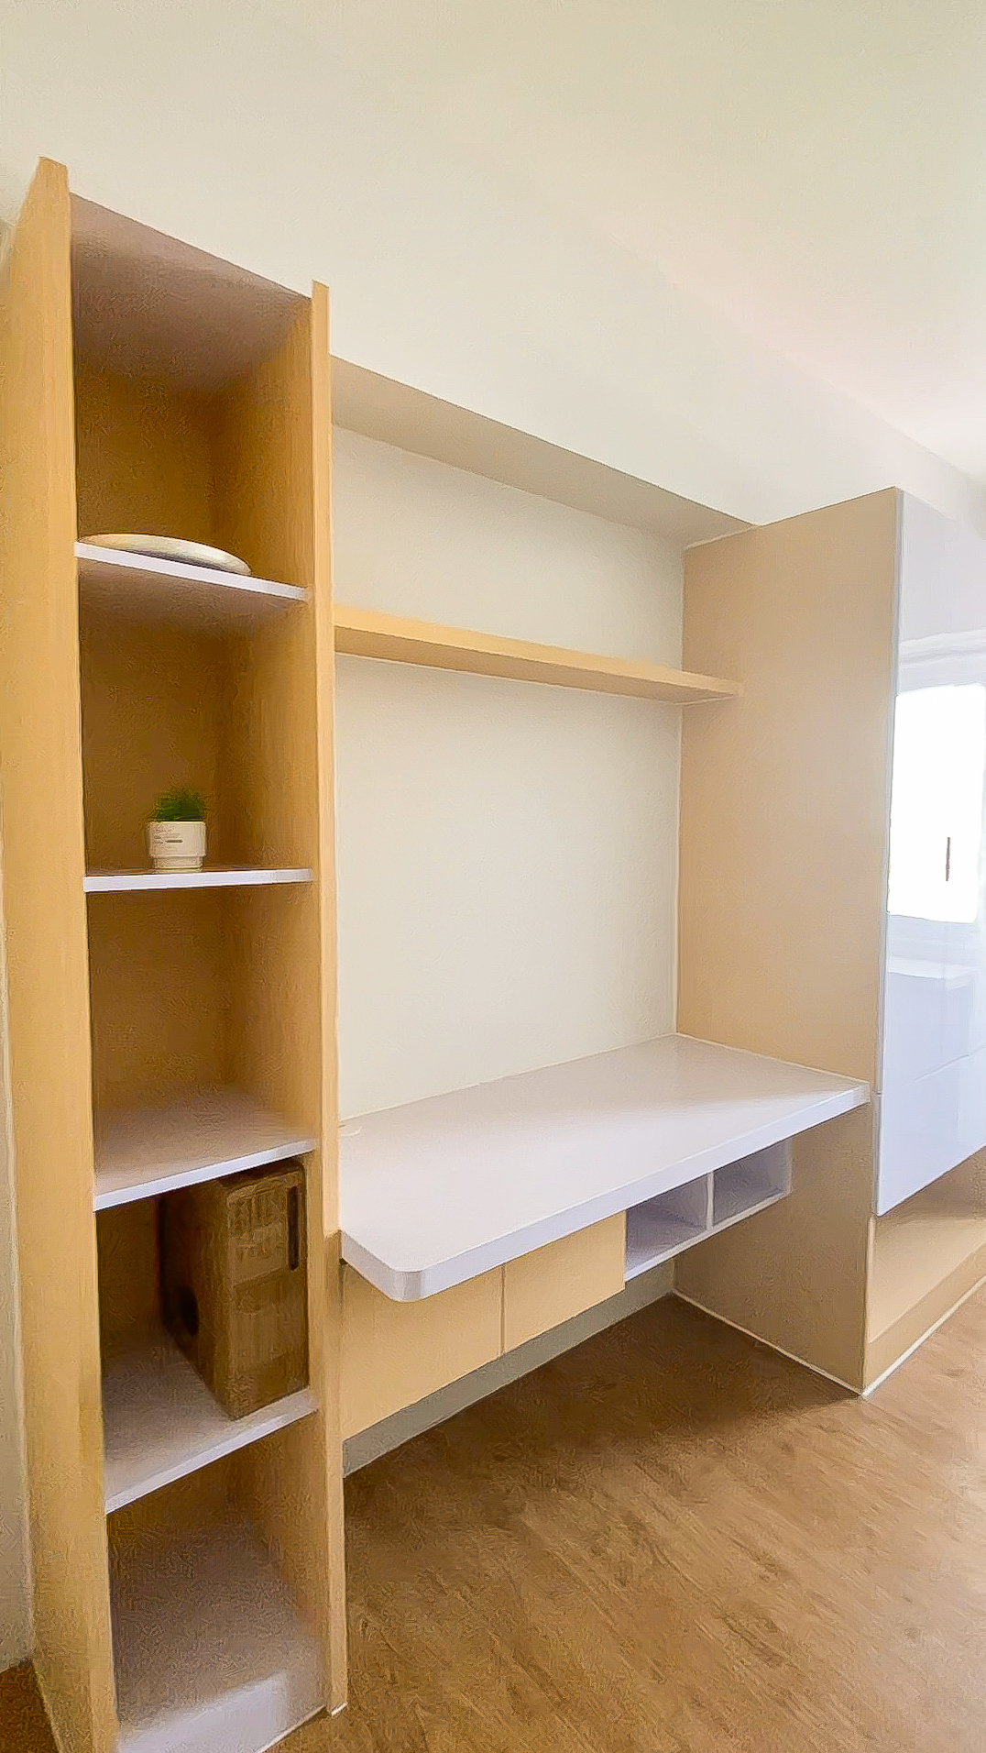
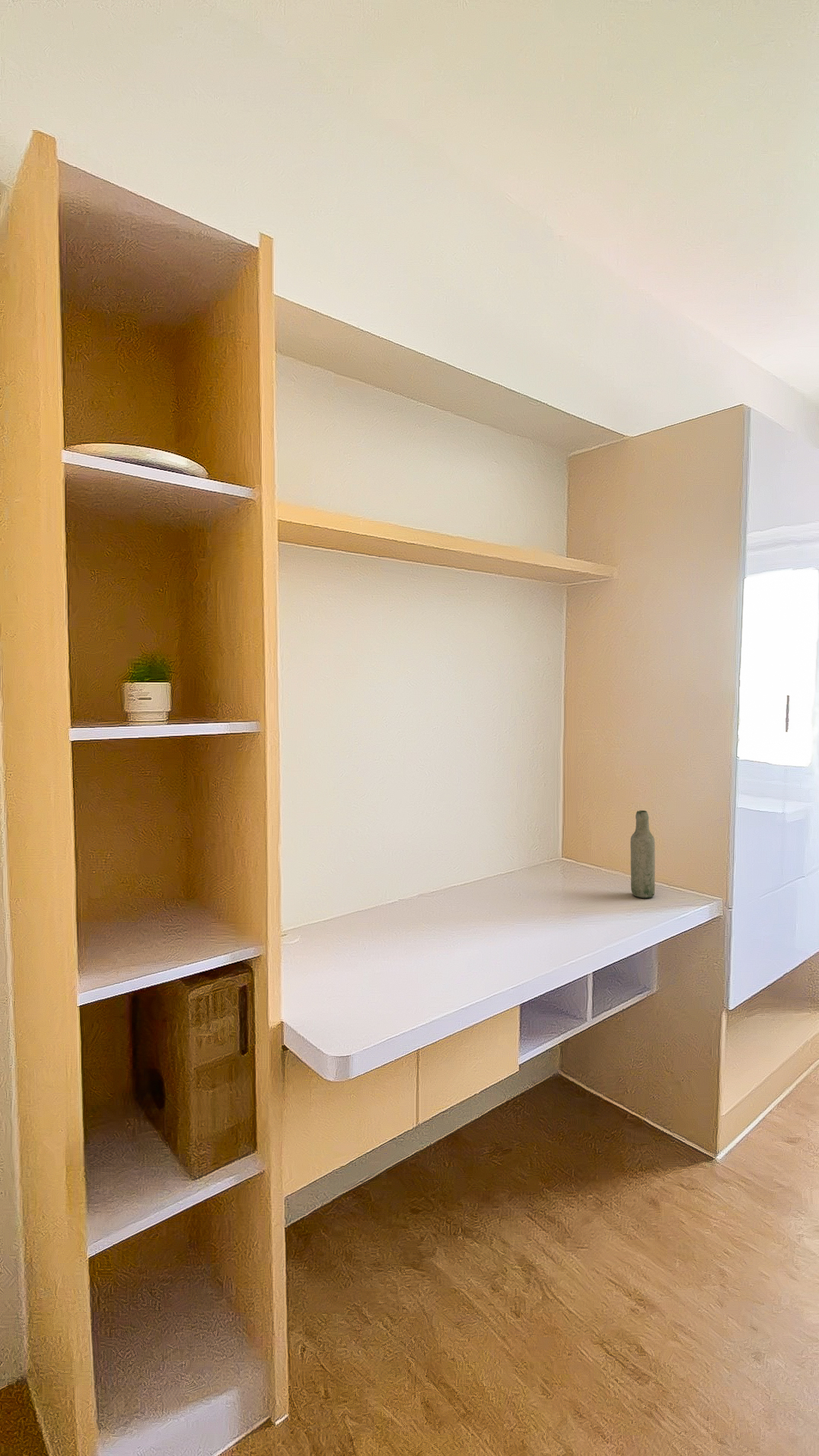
+ bottle (643, 853)
